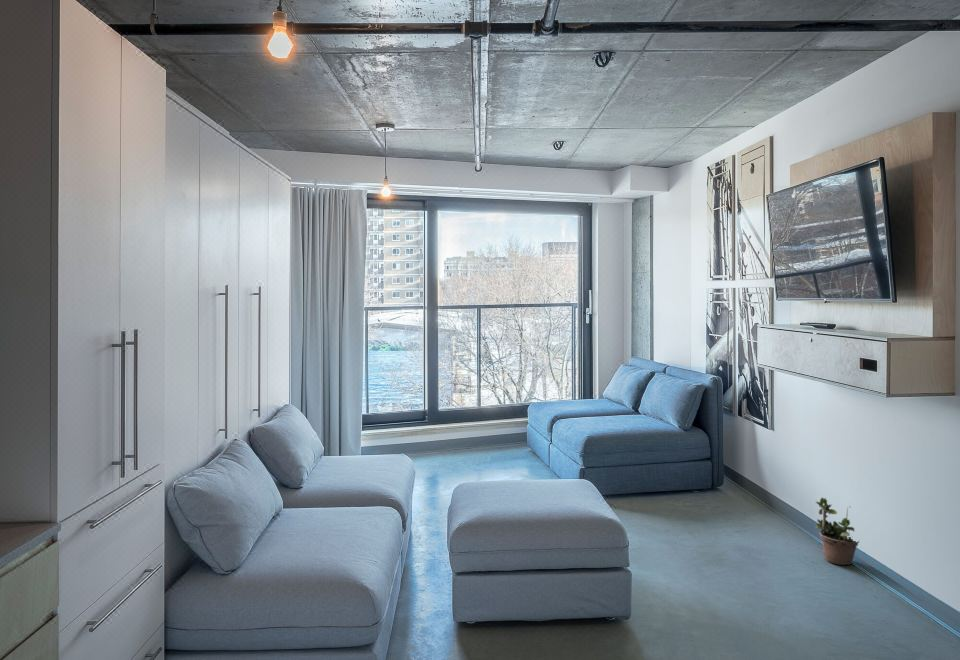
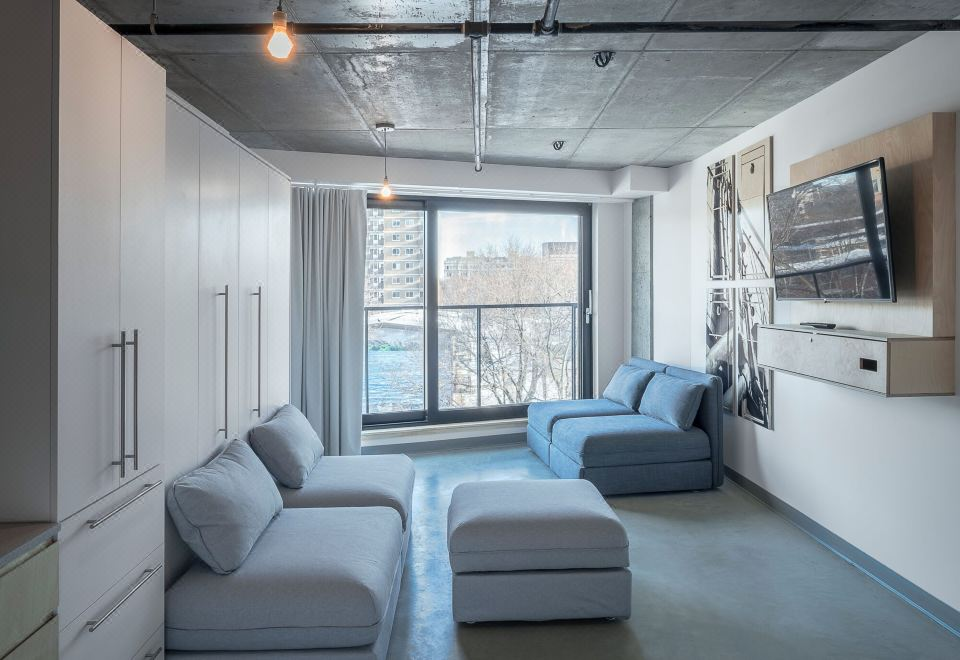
- potted plant (838, 528)
